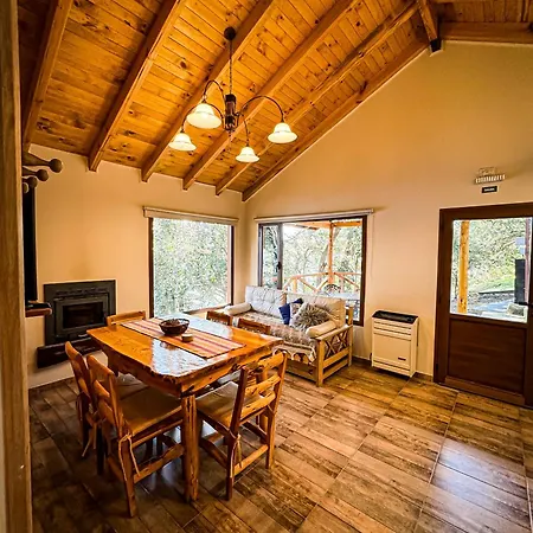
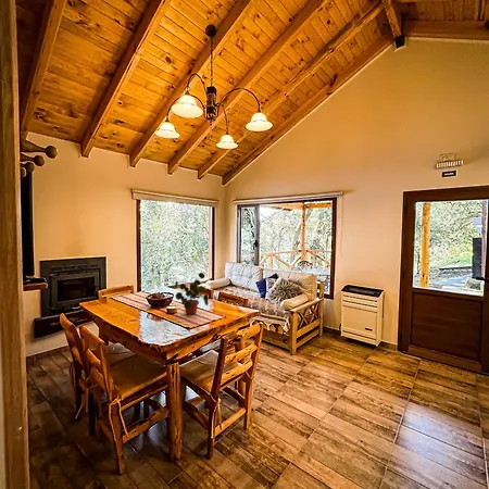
+ potted plant (191, 292)
